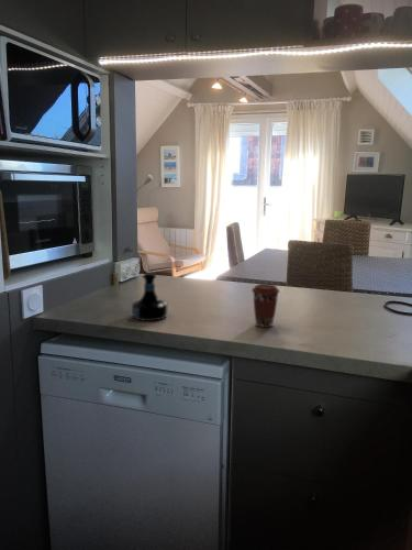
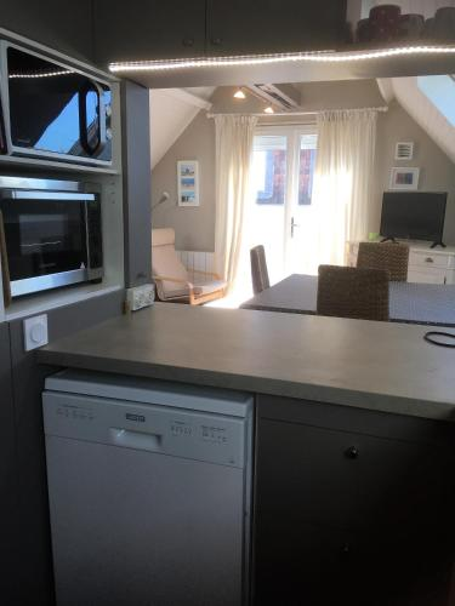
- tequila bottle (149, 295)
- coffee cup (265, 305)
